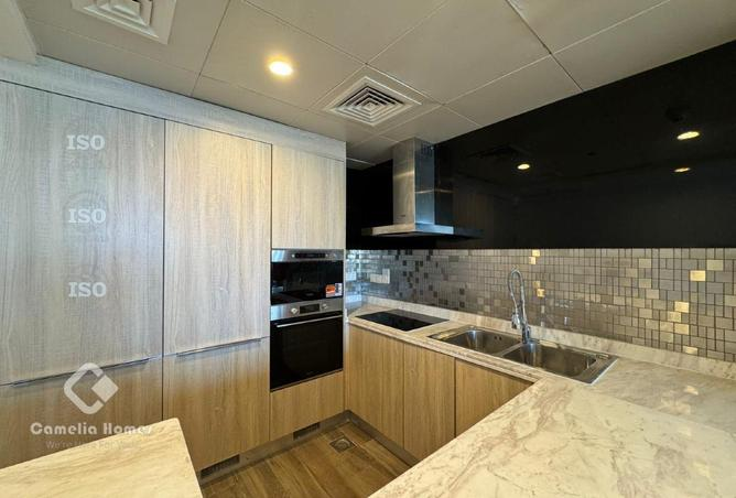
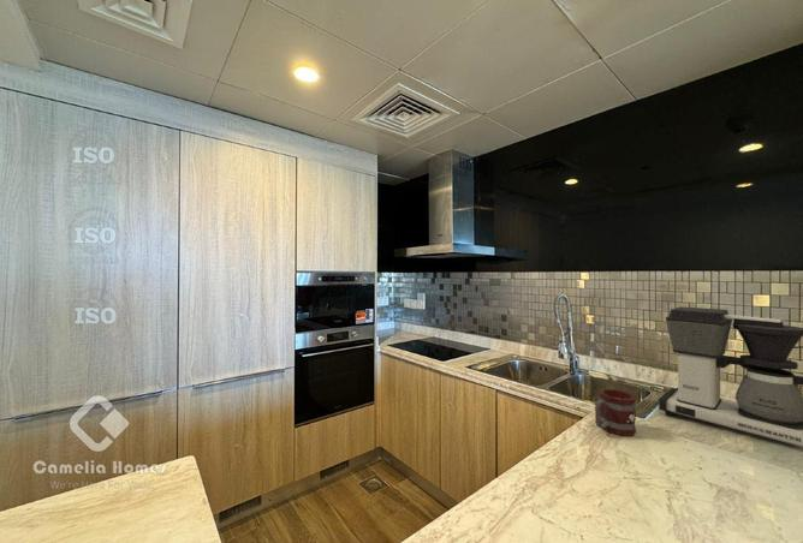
+ coffee maker (740, 365)
+ mug (612, 412)
